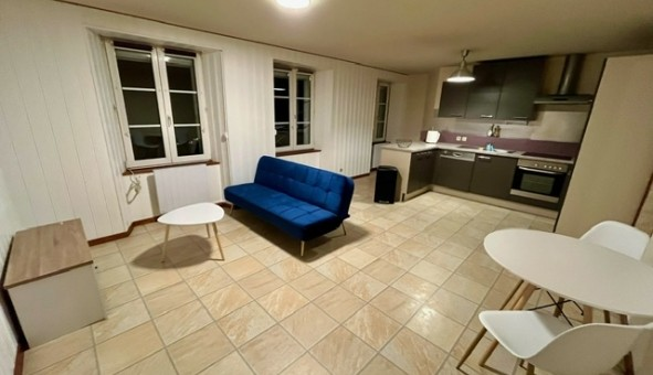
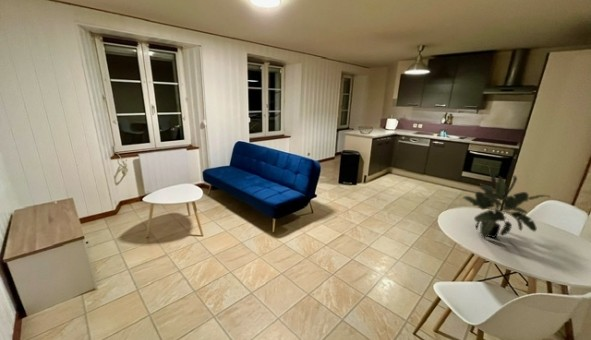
+ potted plant (499, 203)
